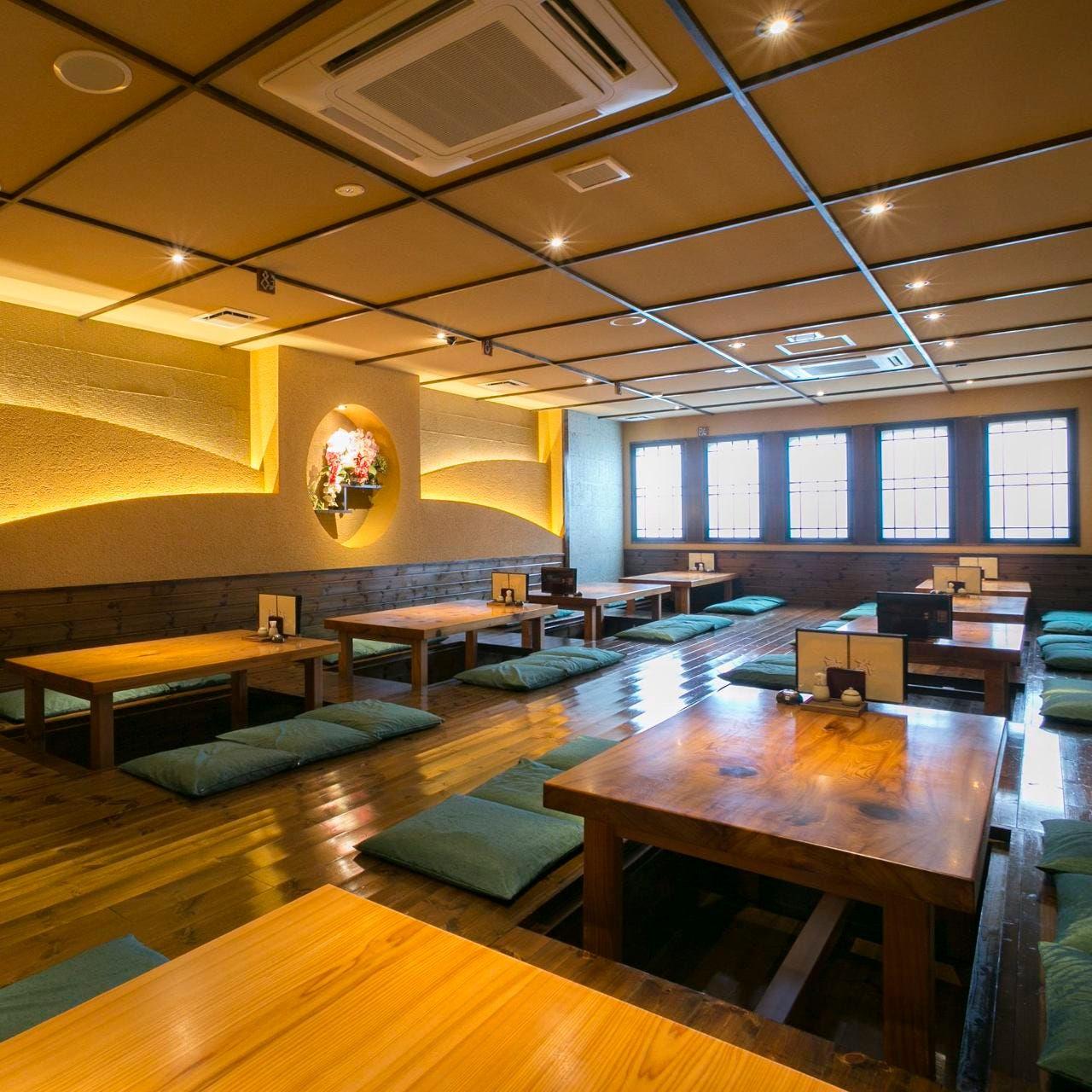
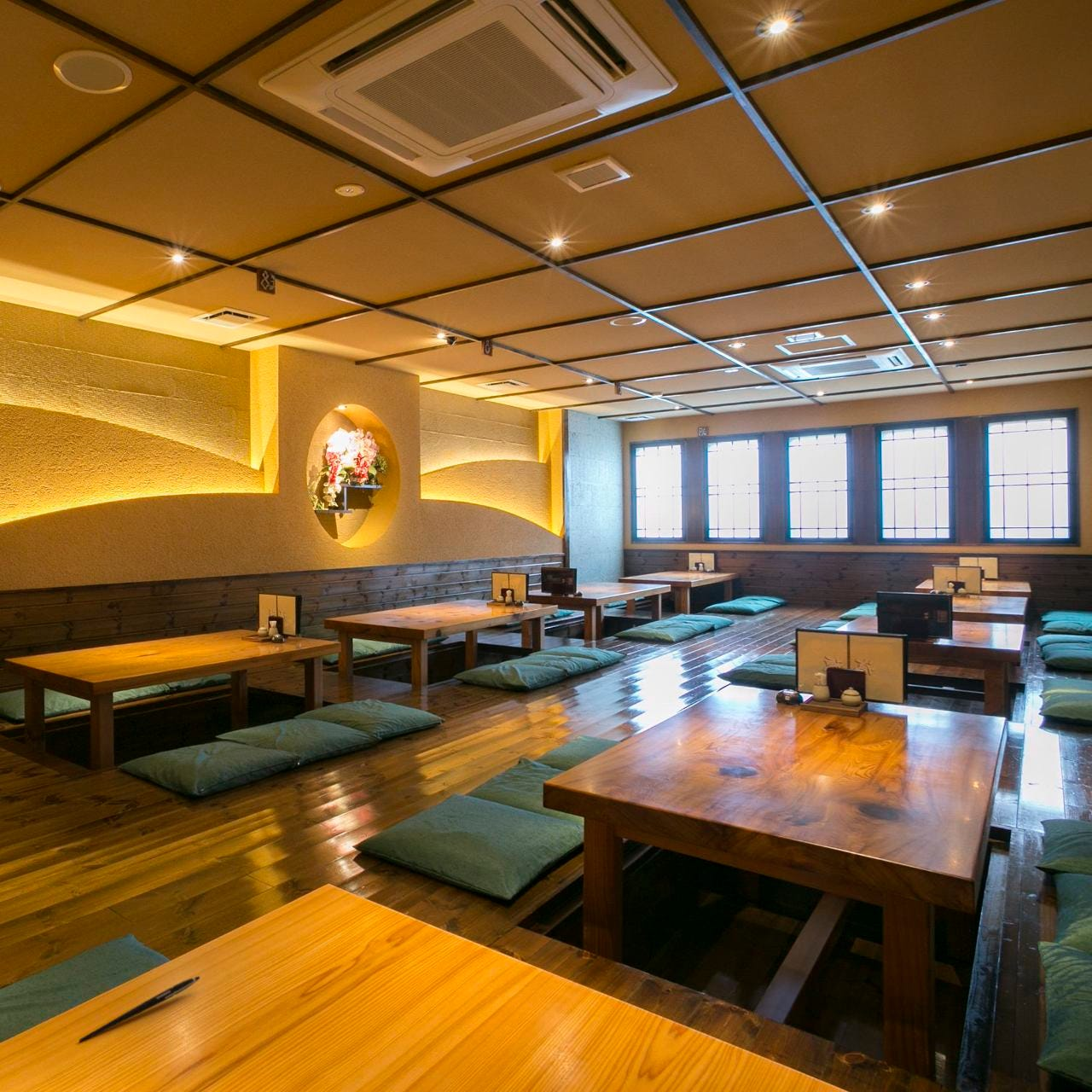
+ pen (142, 1006)
